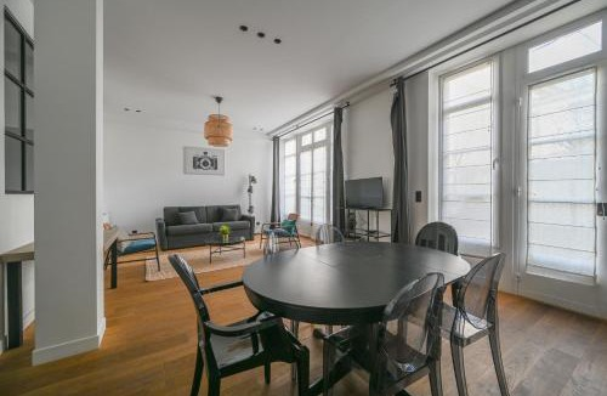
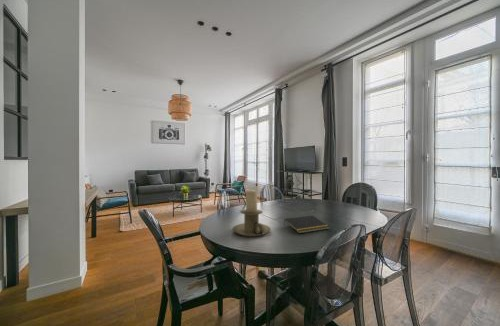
+ notepad (306, 223)
+ candle holder (251, 210)
